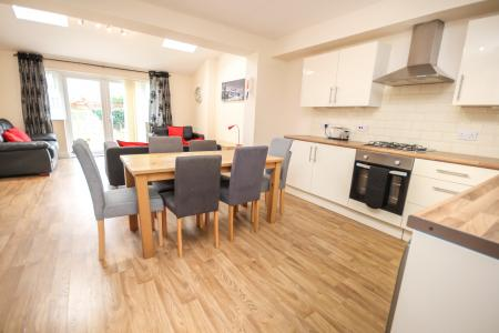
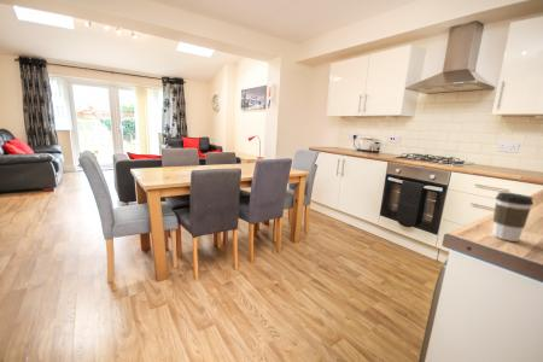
+ coffee cup (509, 216)
